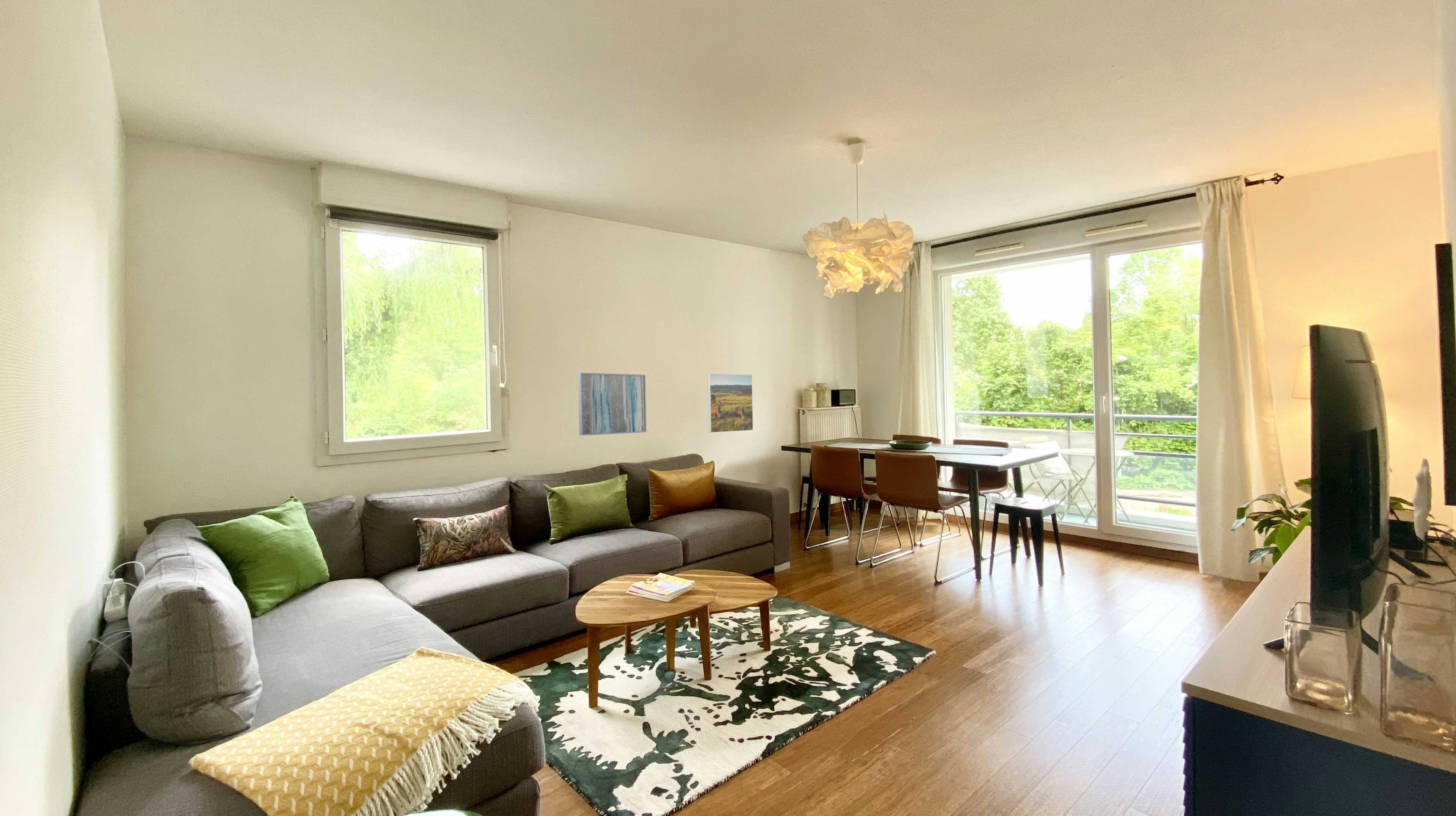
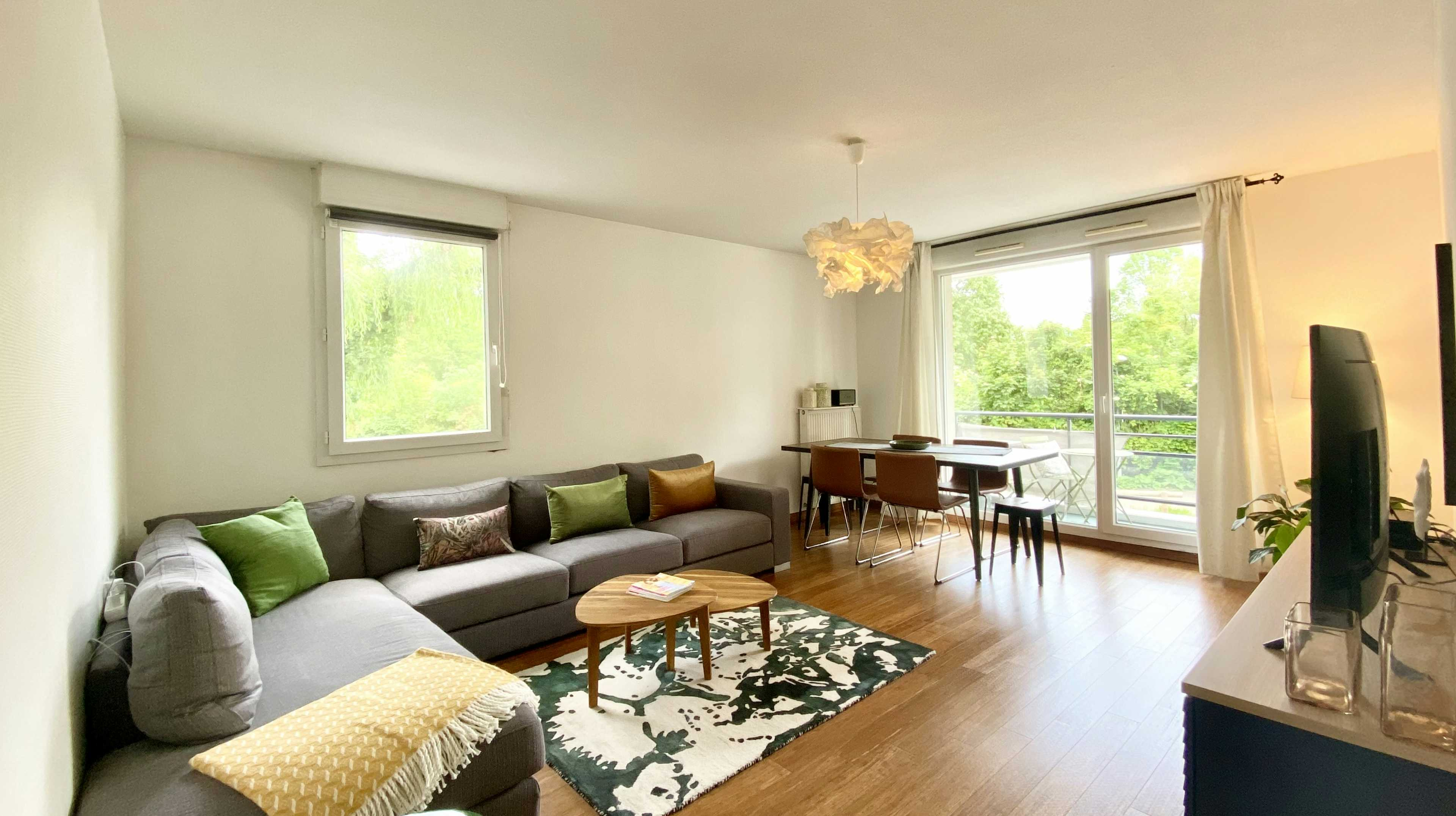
- wall art (613, 404)
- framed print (731, 403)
